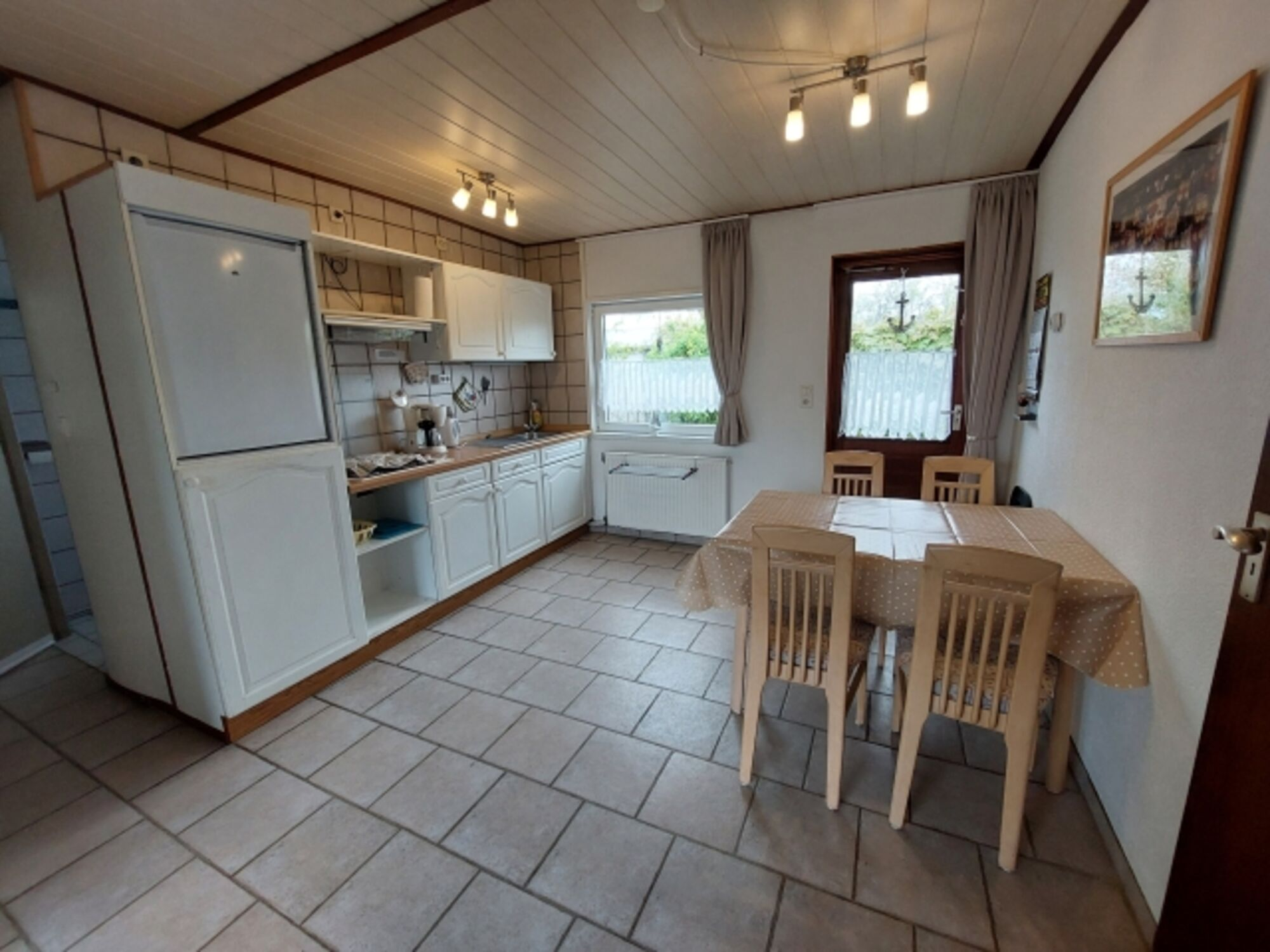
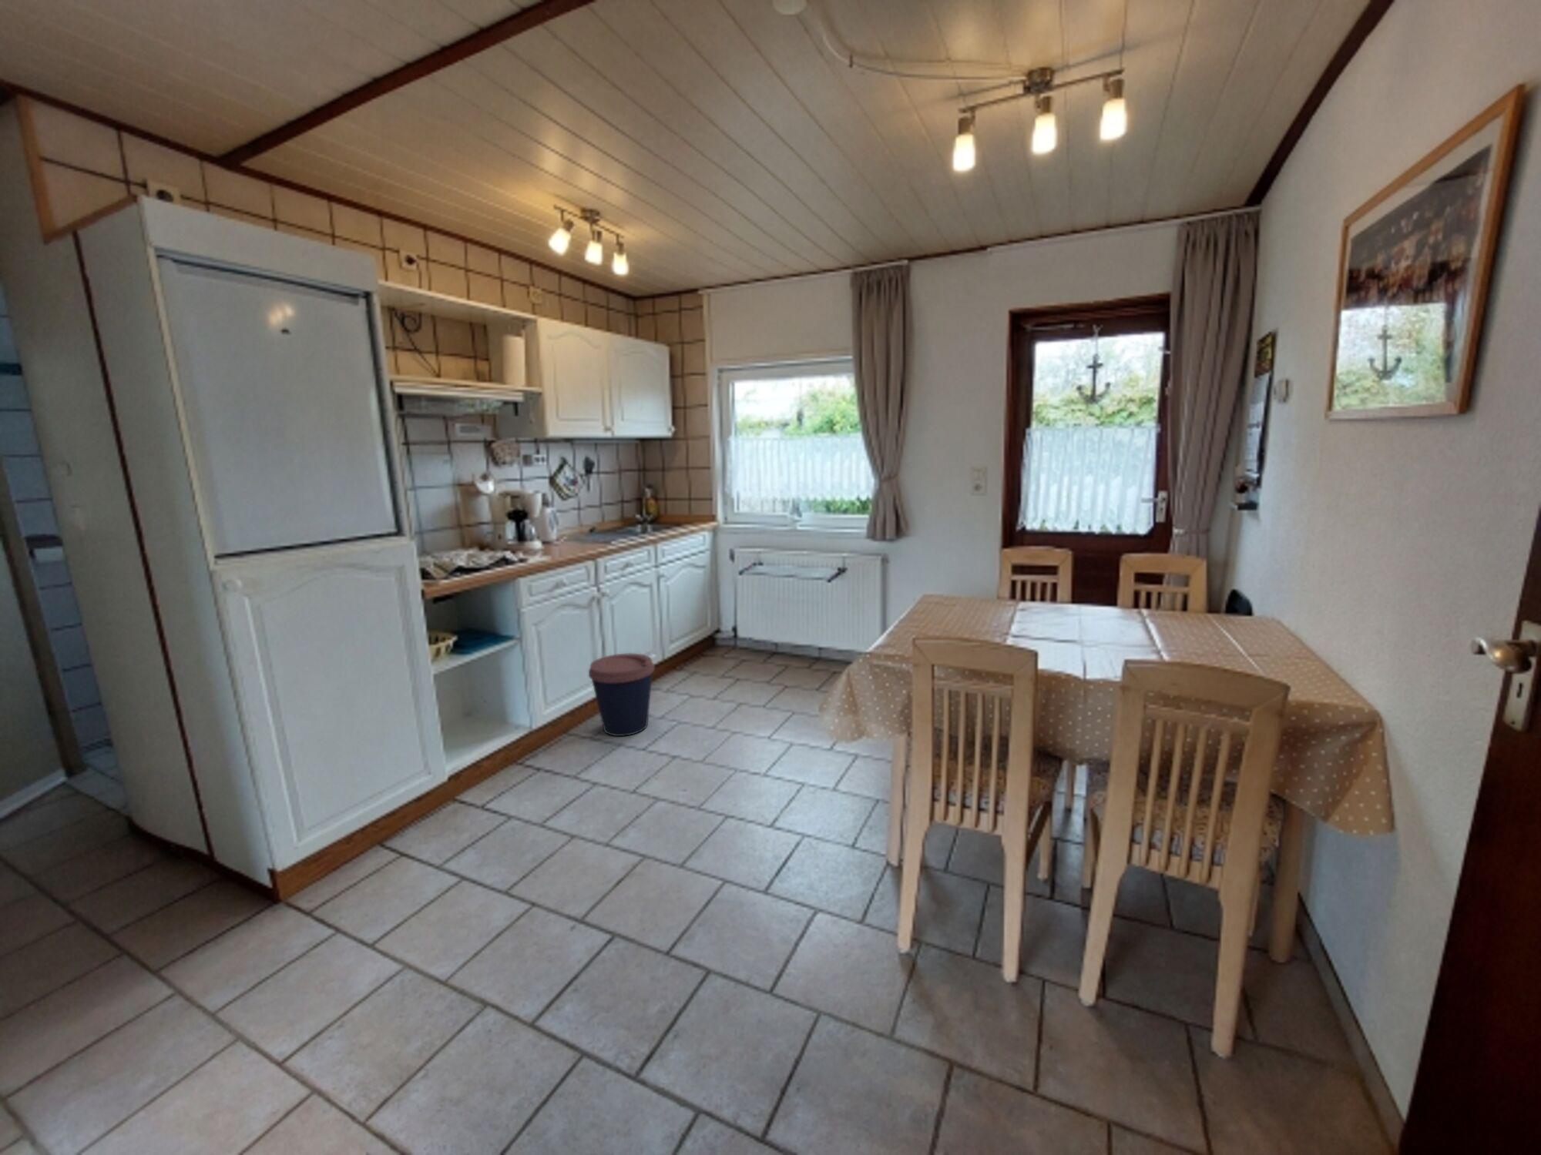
+ coffee cup (624, 694)
